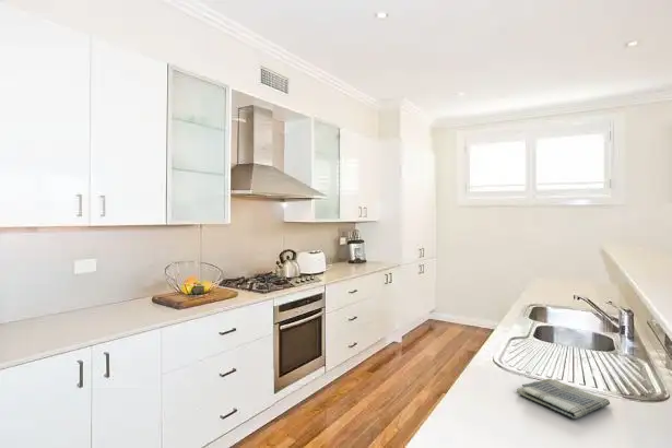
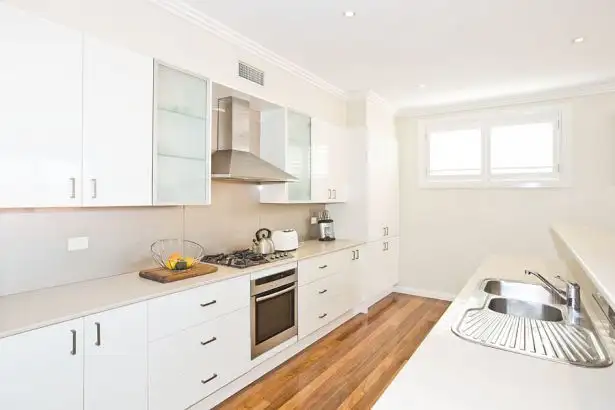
- dish towel (561, 394)
